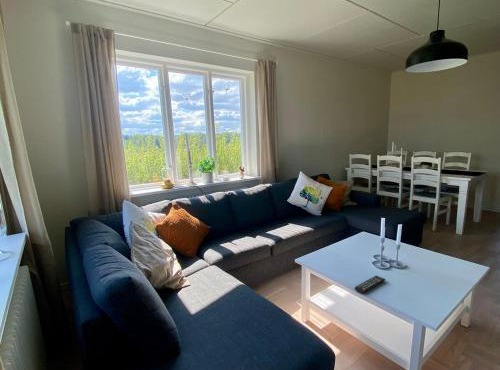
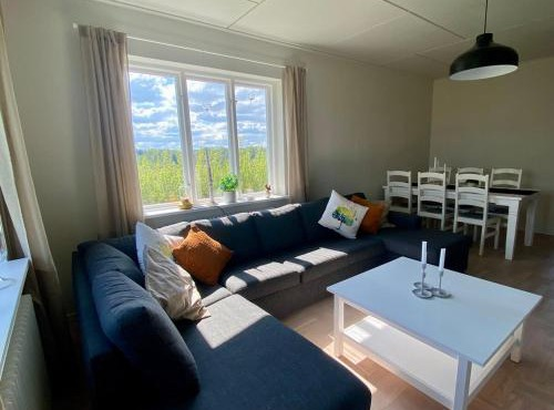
- remote control (370, 284)
